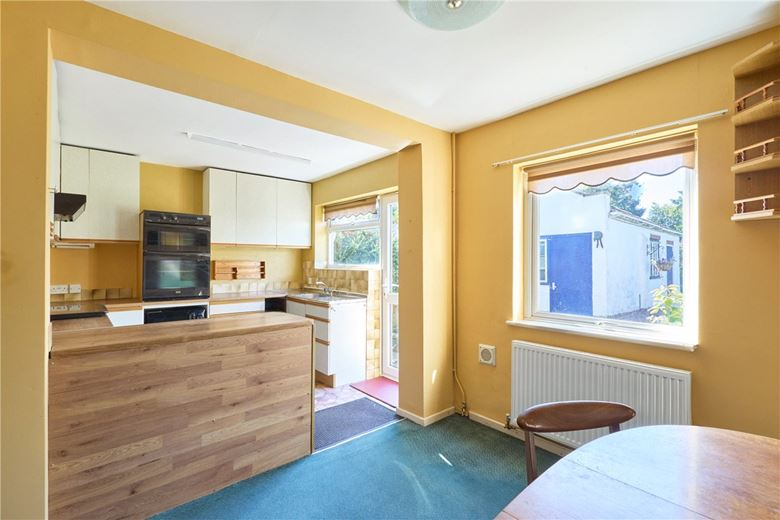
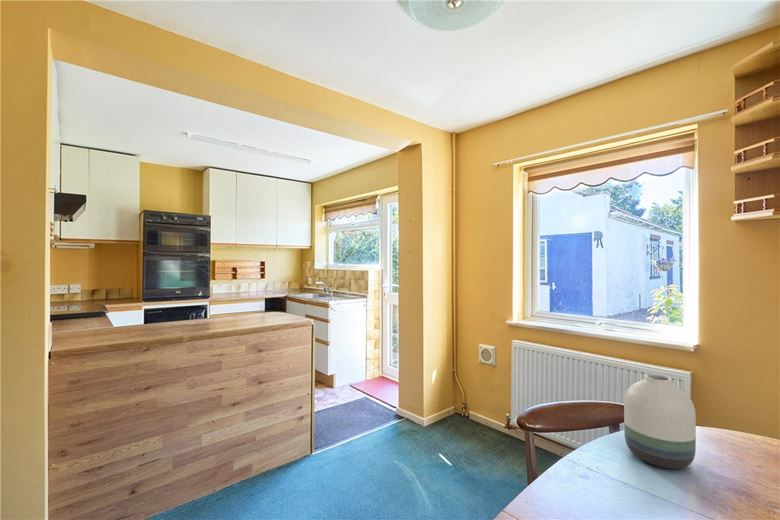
+ vase (658, 417)
